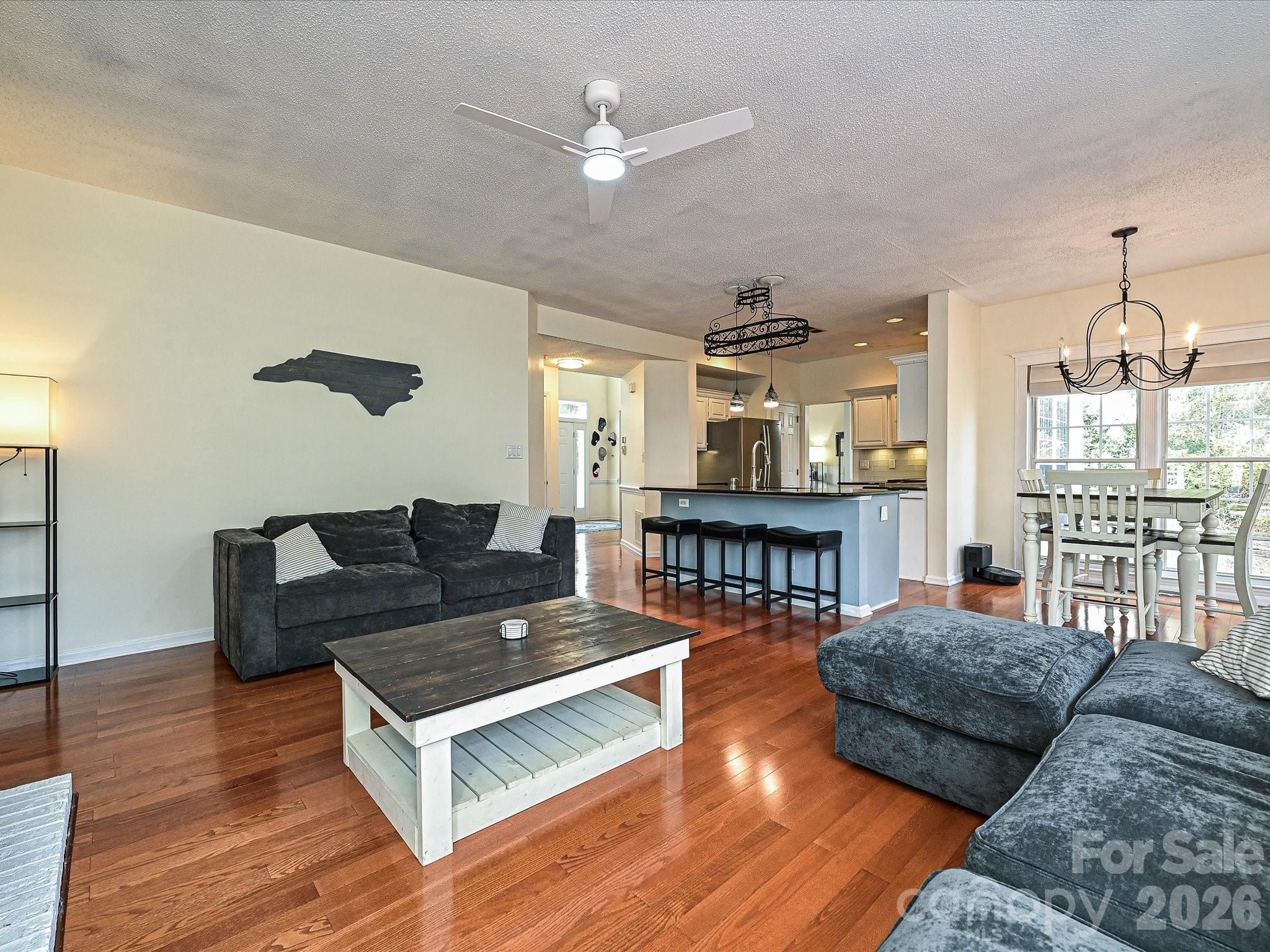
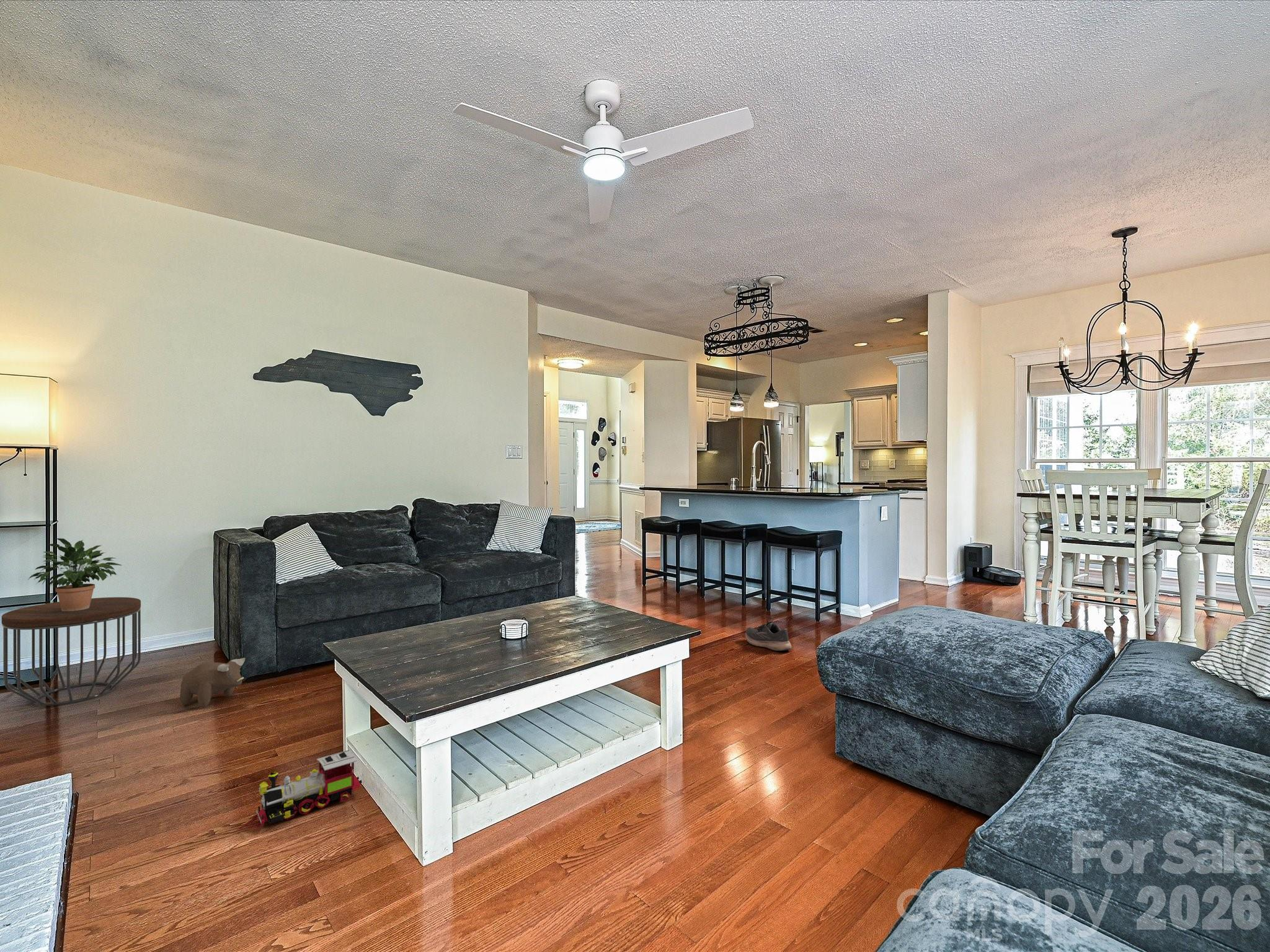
+ plush toy (213, 681)
+ side table (69, 651)
+ toy train (302, 788)
+ potted plant (78, 573)
+ shoe (766, 631)
